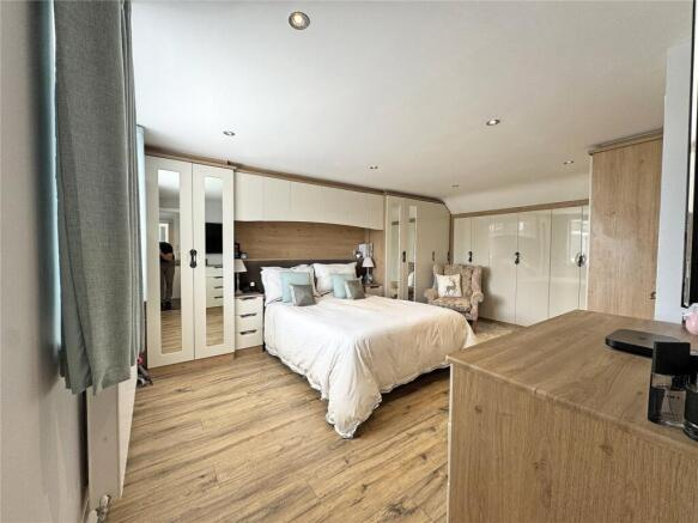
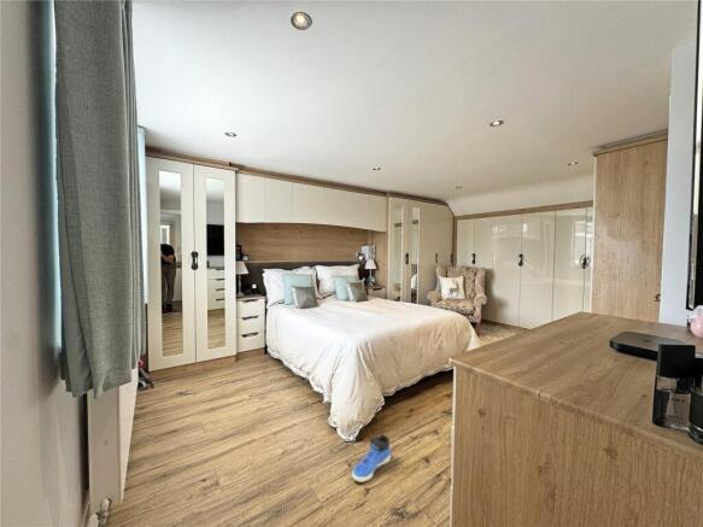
+ sneaker (371, 453)
